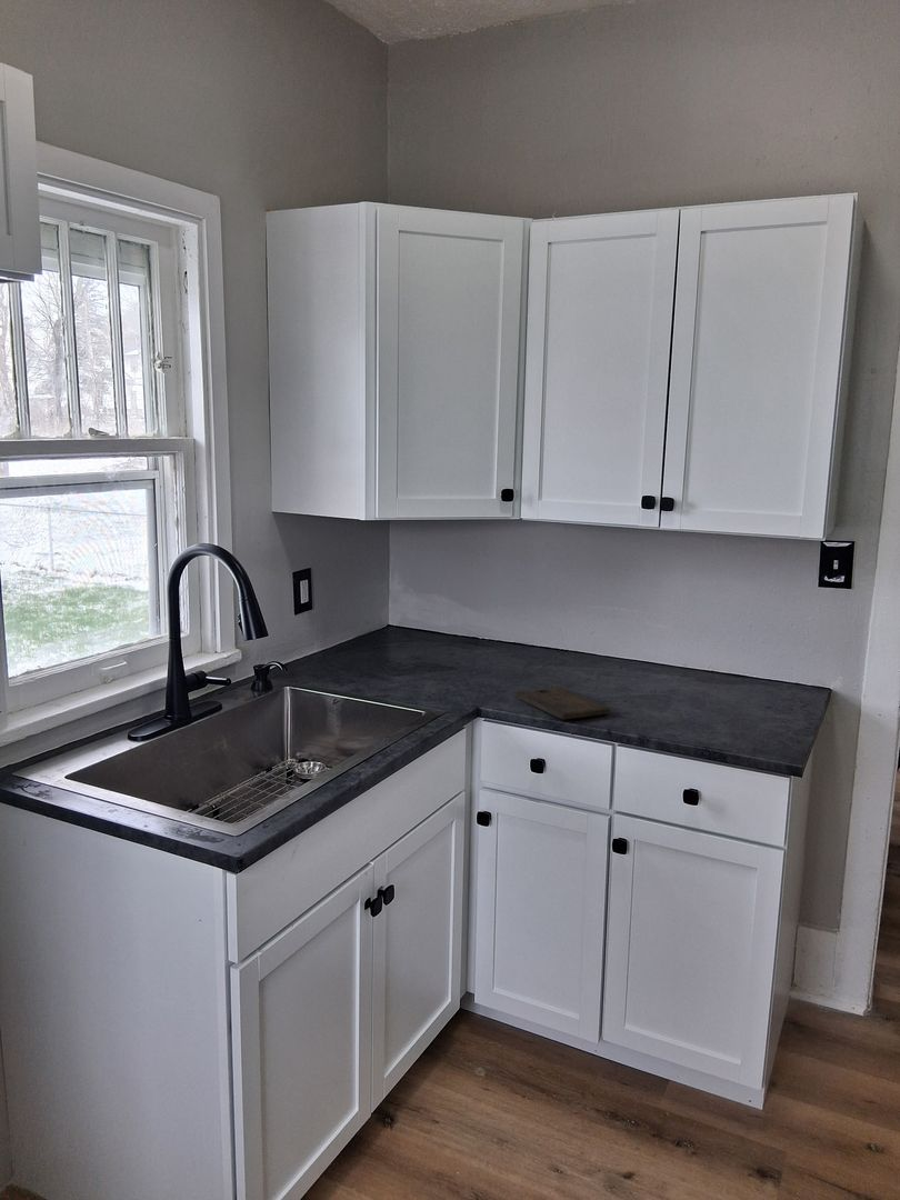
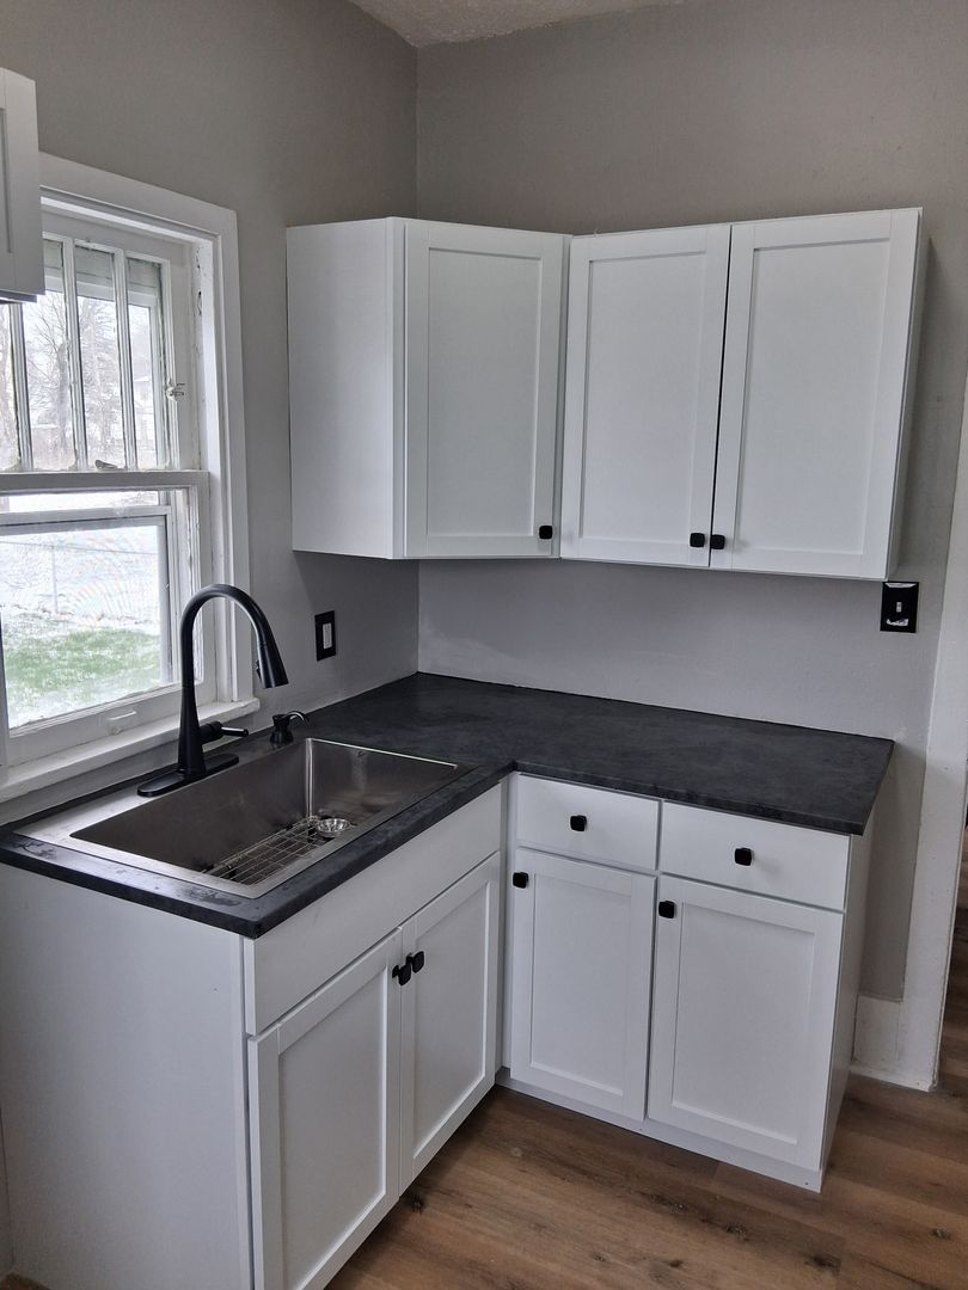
- cutting board (561, 702)
